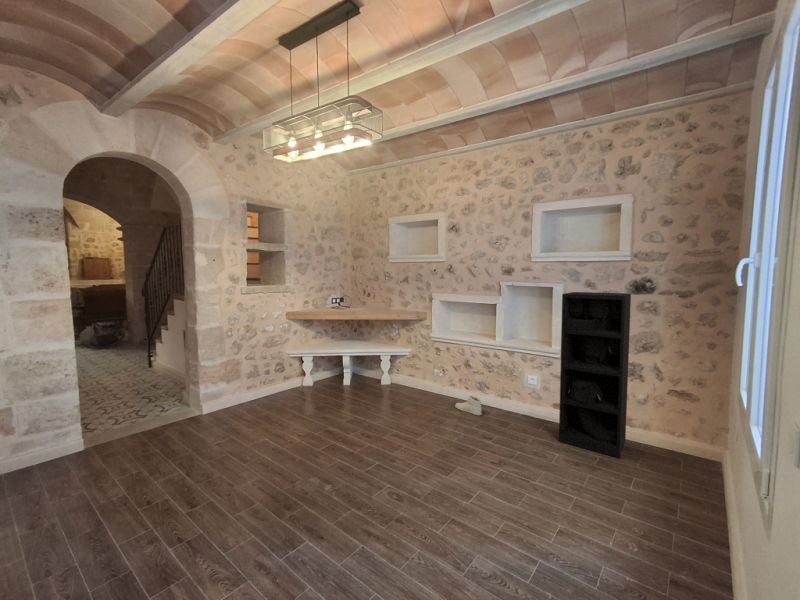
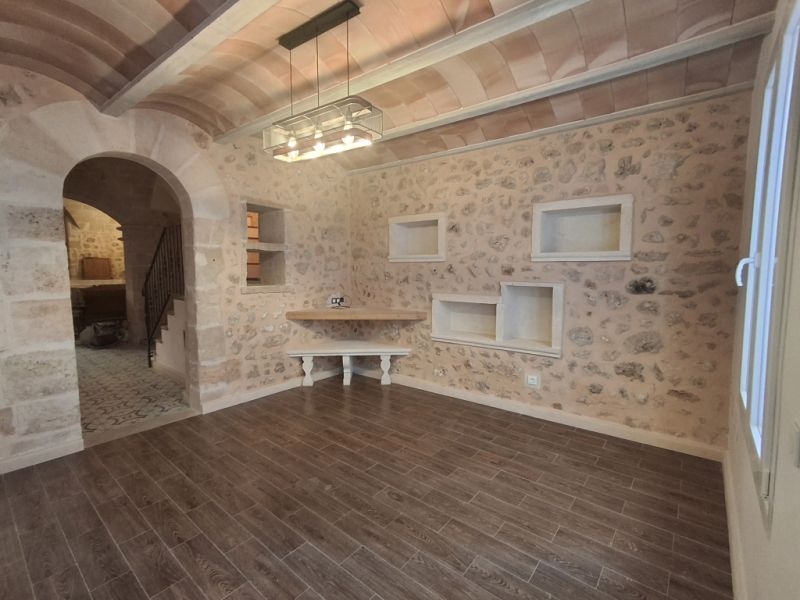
- sneaker (468, 402)
- shelving unit (594, 368)
